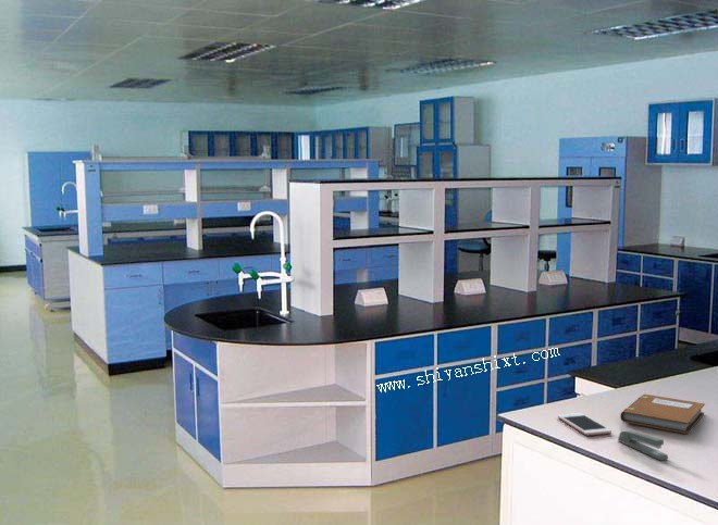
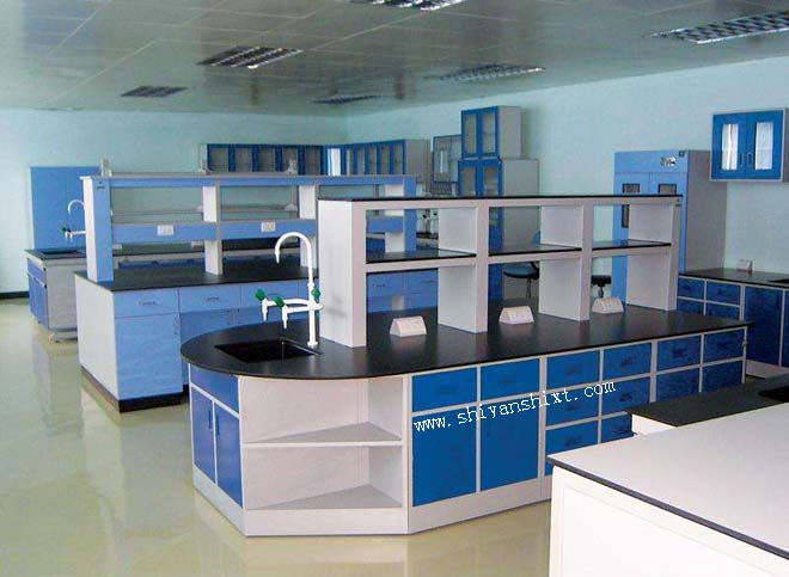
- notebook (663, 411)
- cell phone (583, 423)
- stapler (642, 440)
